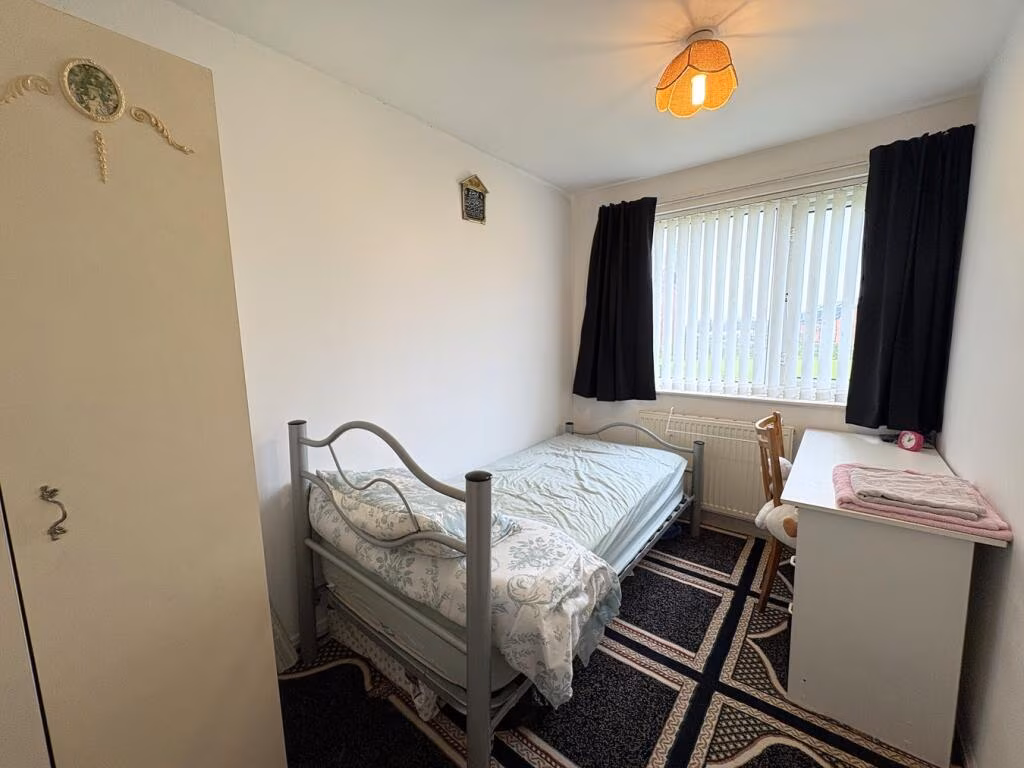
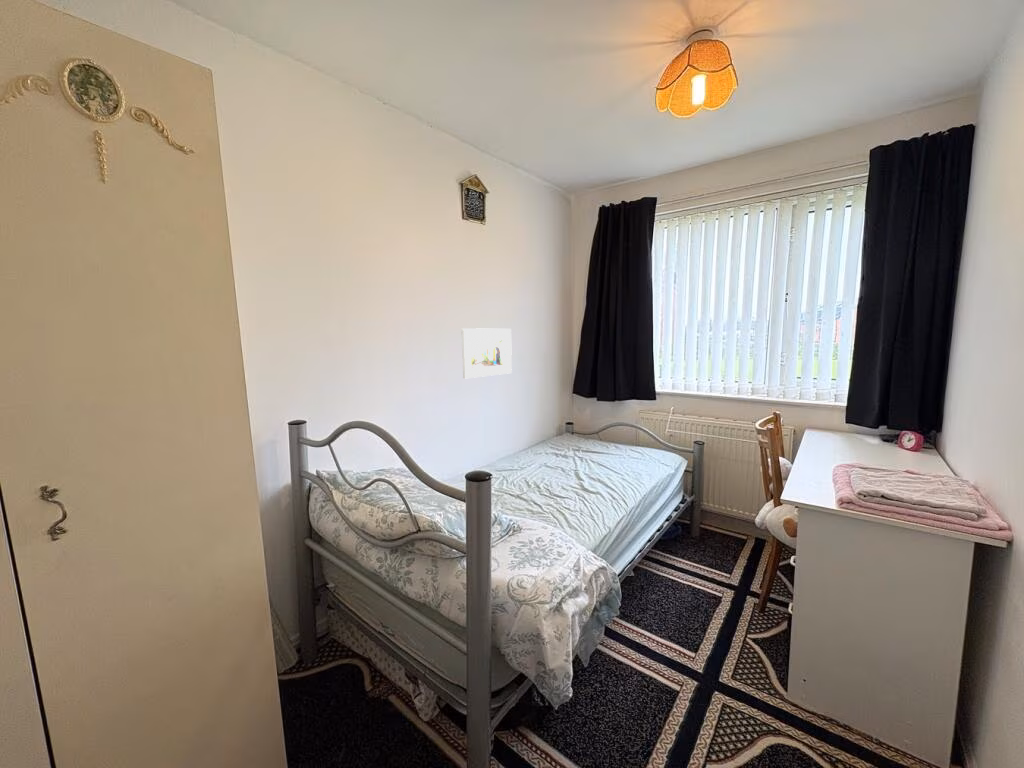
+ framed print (488, 352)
